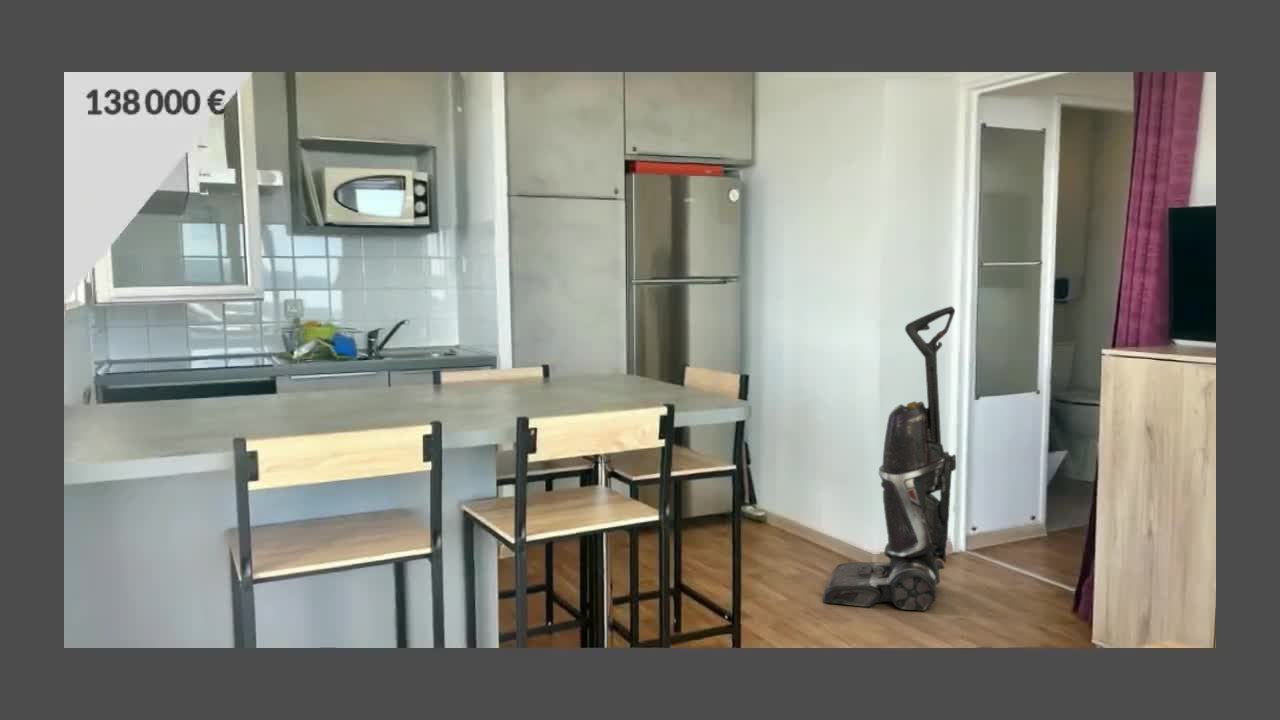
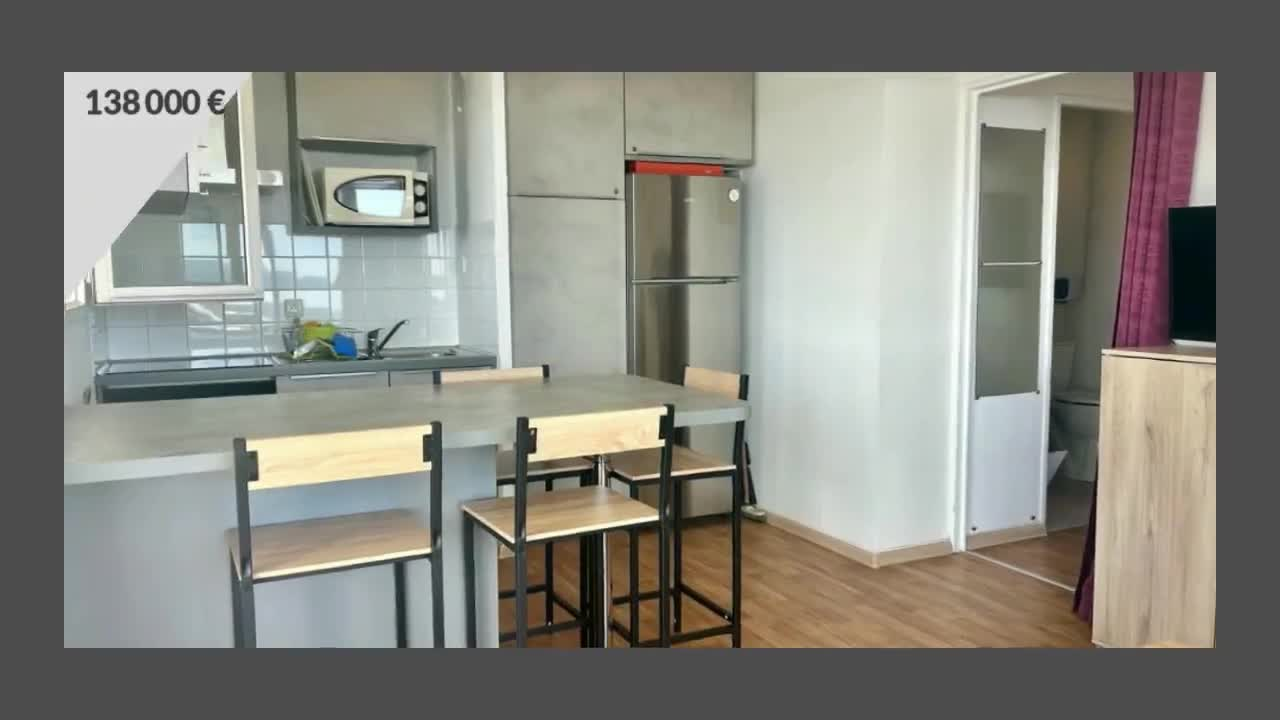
- vacuum cleaner (884, 452)
